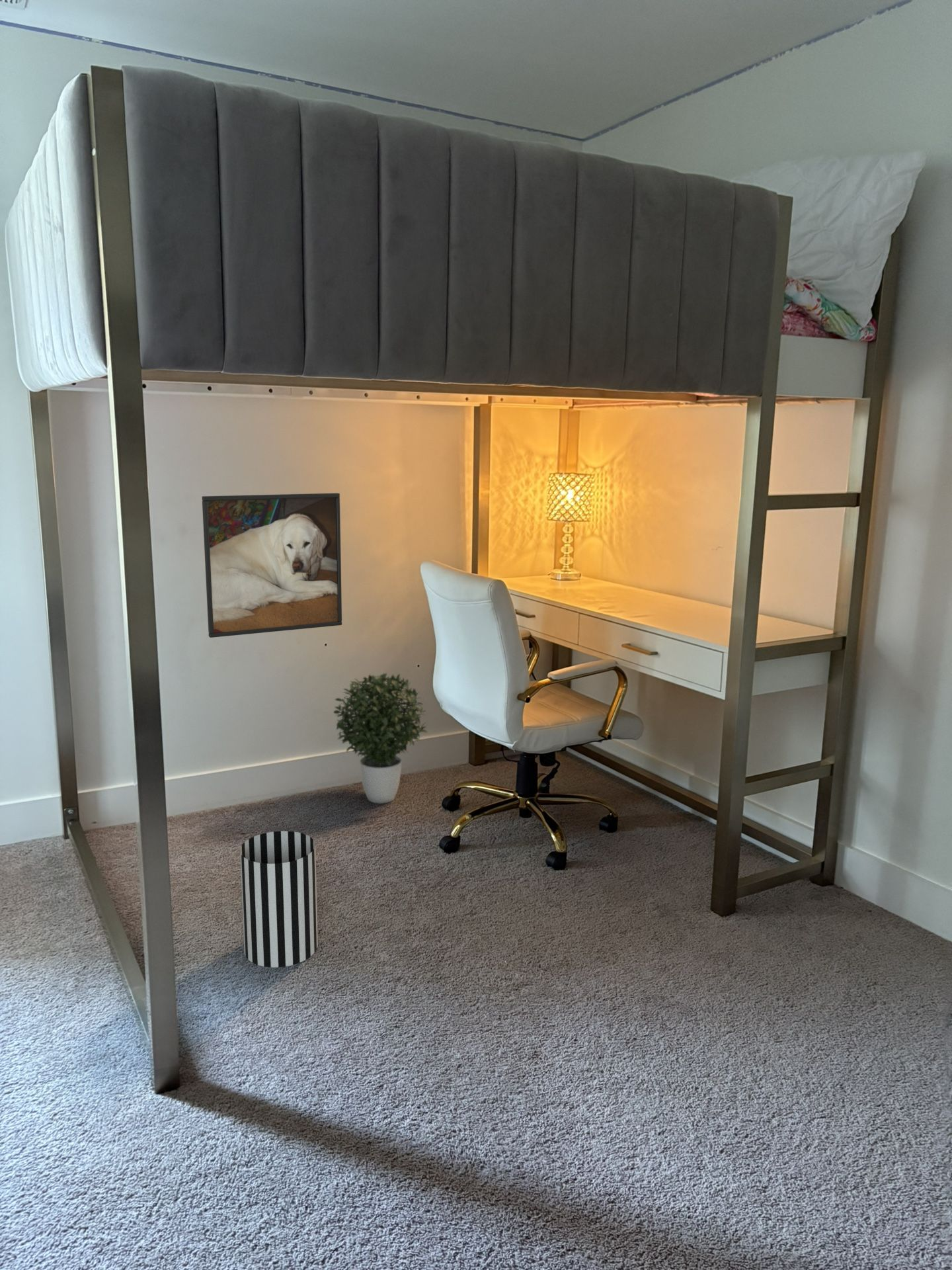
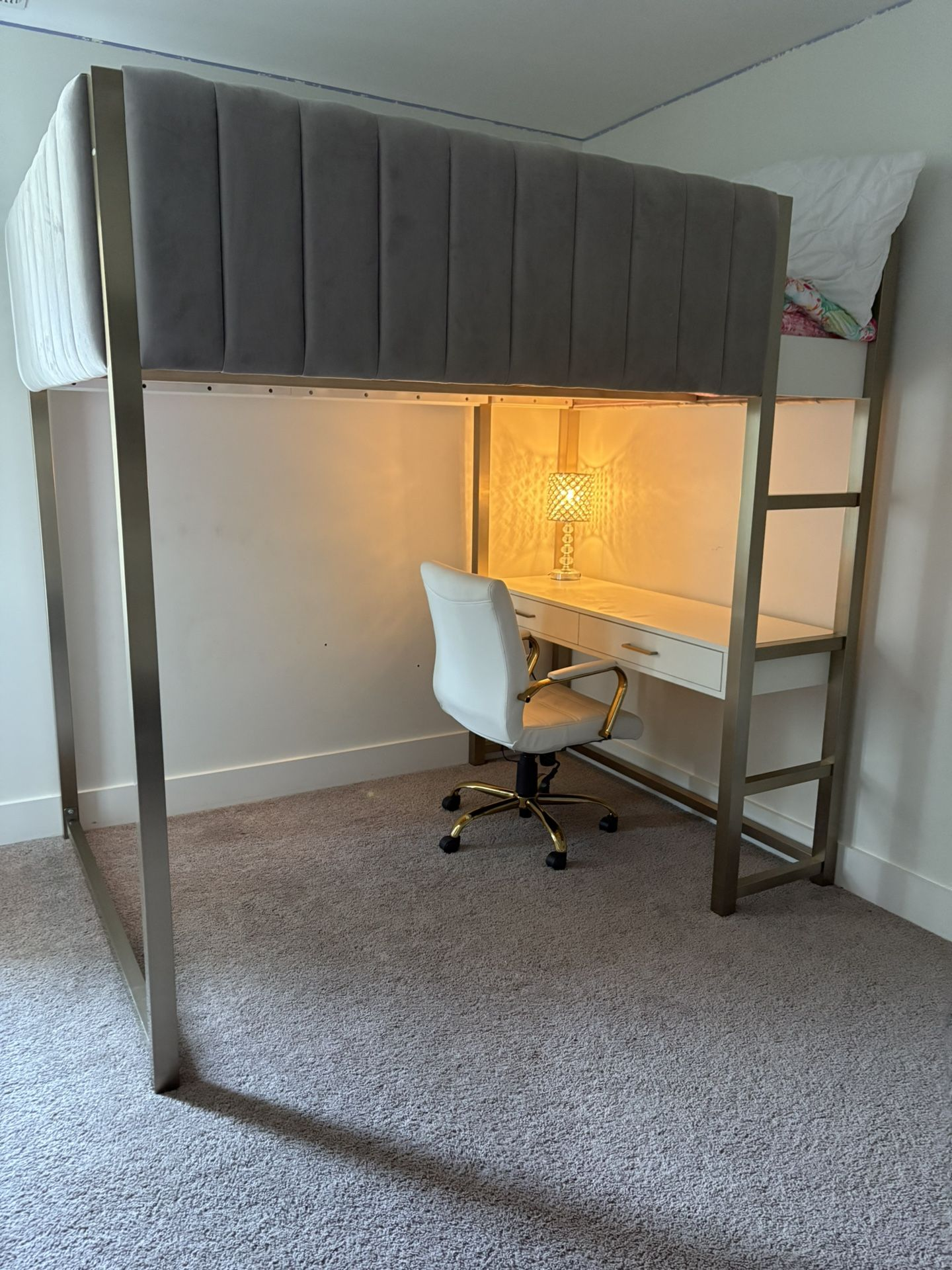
- potted plant (381, 737)
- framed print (275, 564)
- wastebasket (279, 897)
